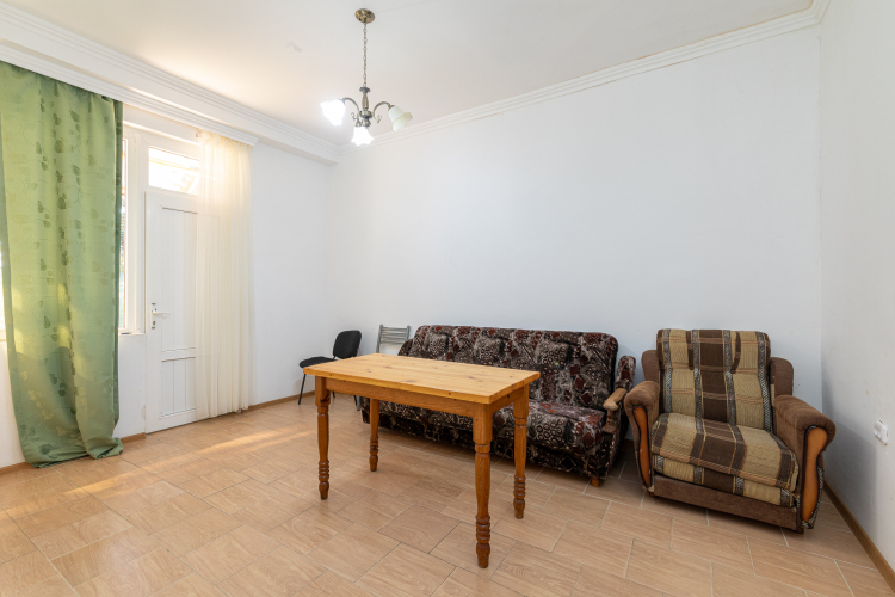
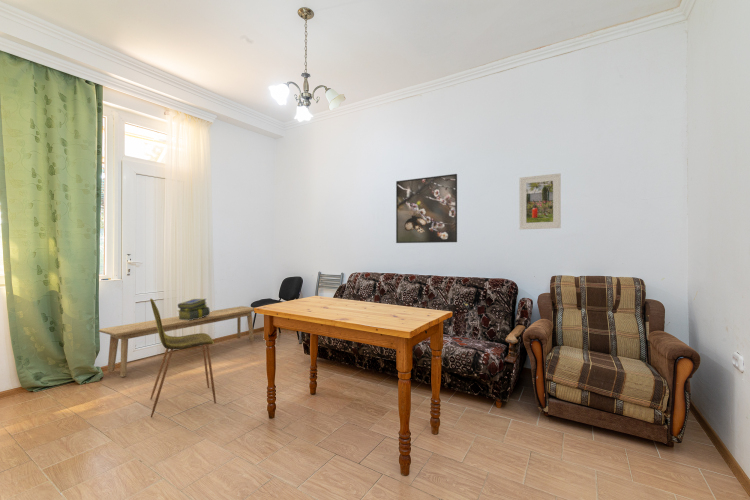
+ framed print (425, 210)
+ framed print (539, 202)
+ stack of books (193, 308)
+ chair (182, 348)
+ bench (191, 326)
